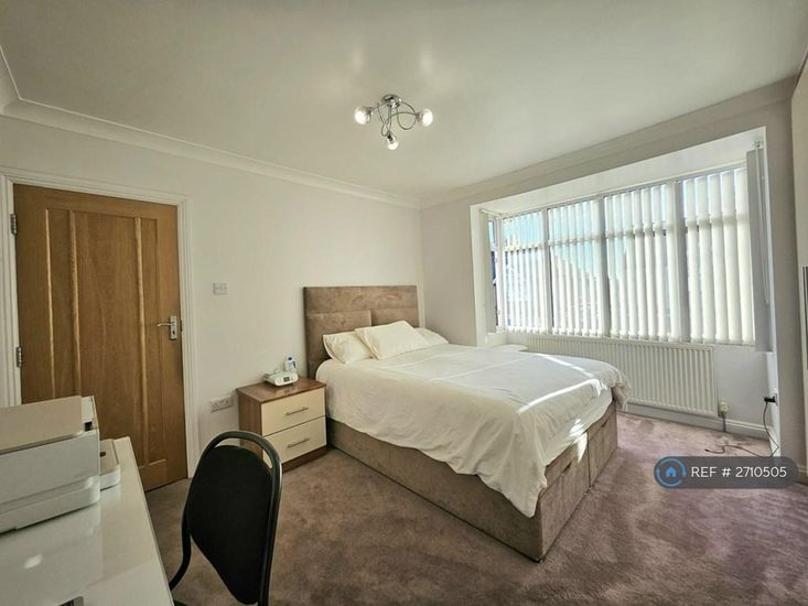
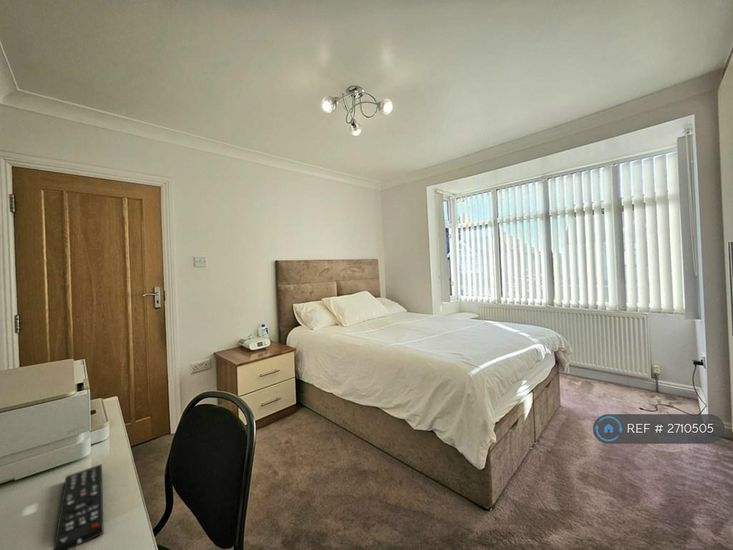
+ remote control (82, 500)
